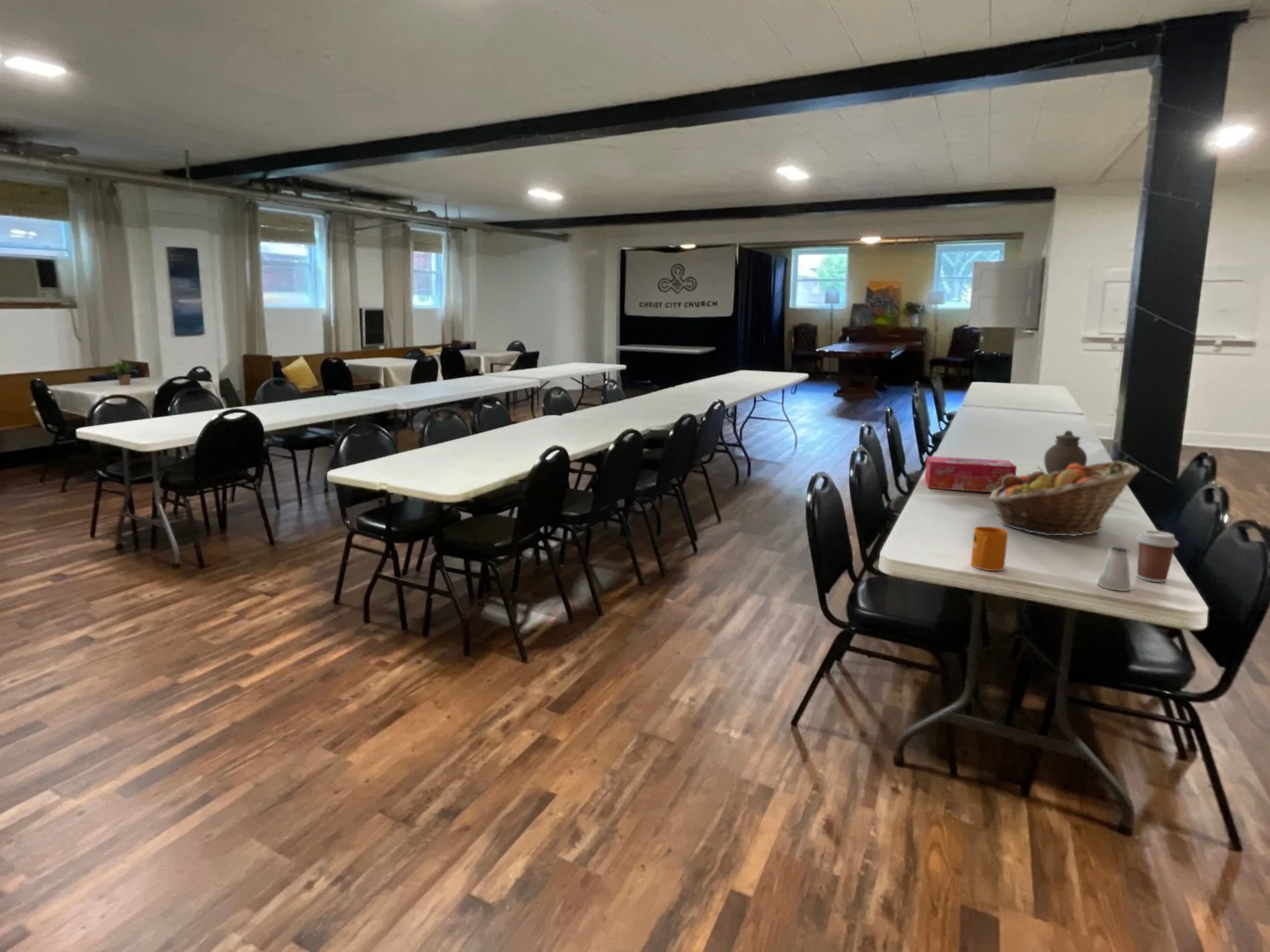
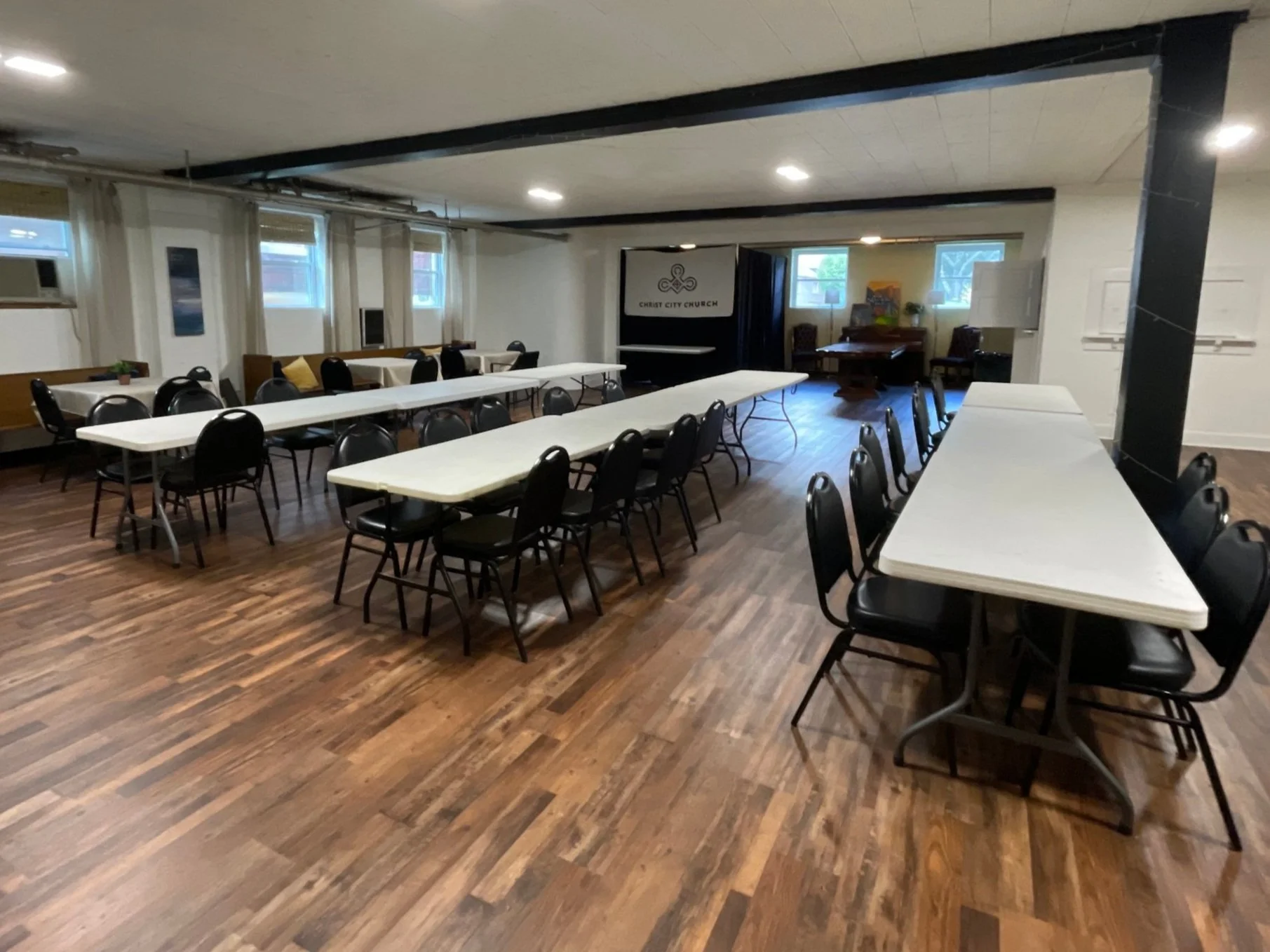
- mug (988, 550)
- jar (1065, 455)
- coffee cup (1154, 556)
- saltshaker (1116, 566)
- fruit basket (1060, 493)
- tissue box (968, 474)
